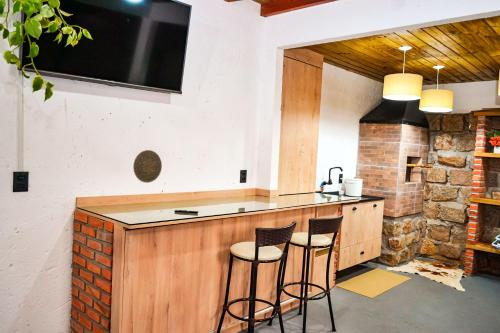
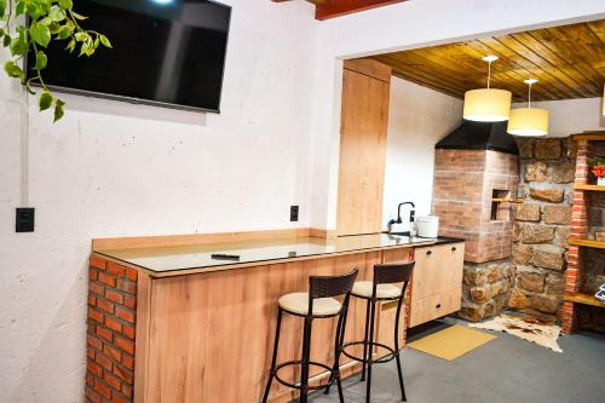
- decorative plate (148, 166)
